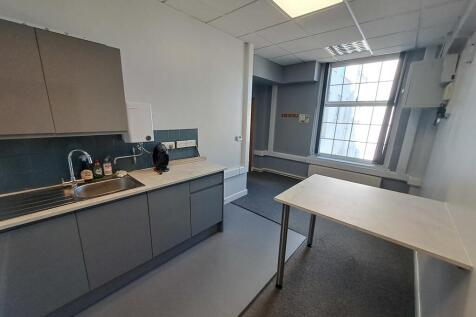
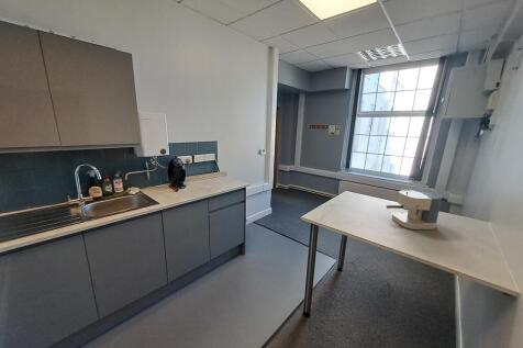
+ coffee maker (411, 207)
